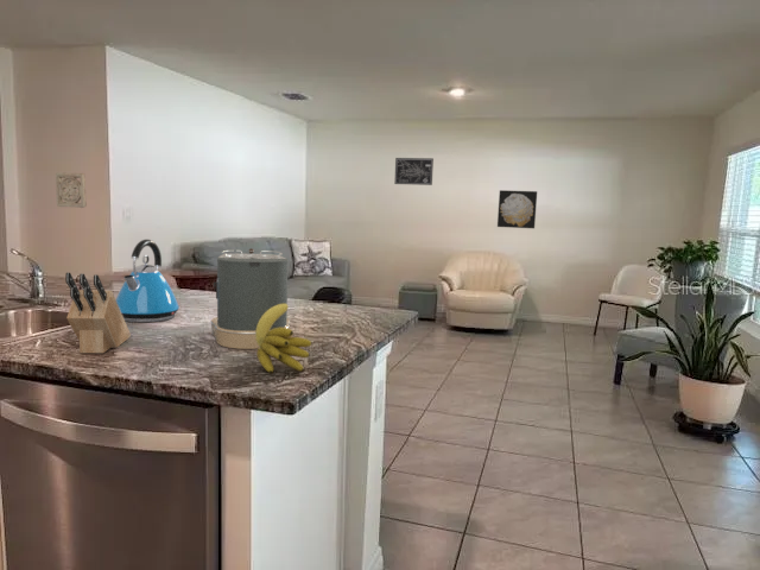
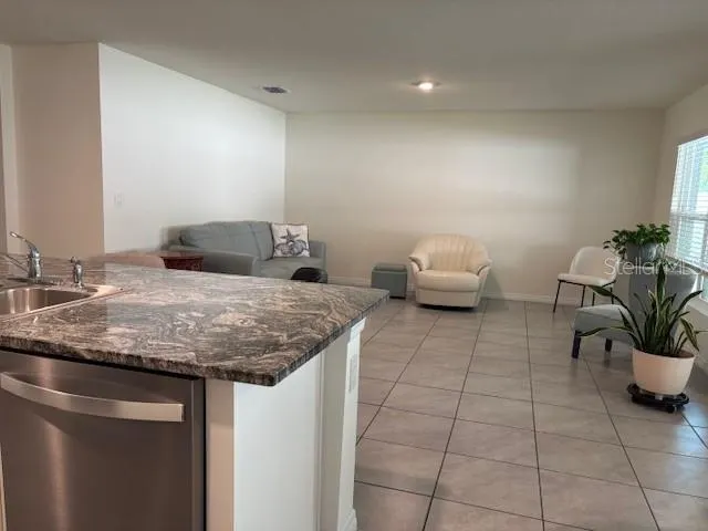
- wall art (517, 209)
- wall art (413, 171)
- coffee maker (251, 292)
- wall ornament (70, 190)
- banana (281, 335)
- kettle (147, 278)
- knife block (97, 308)
